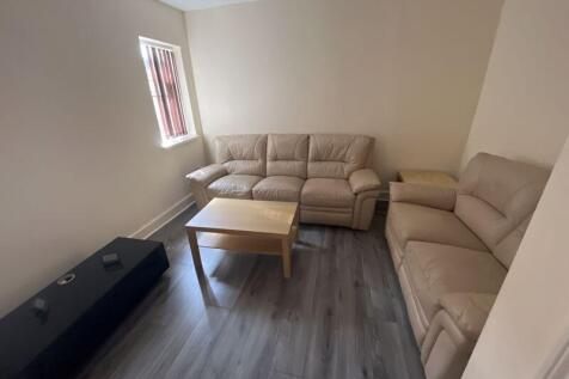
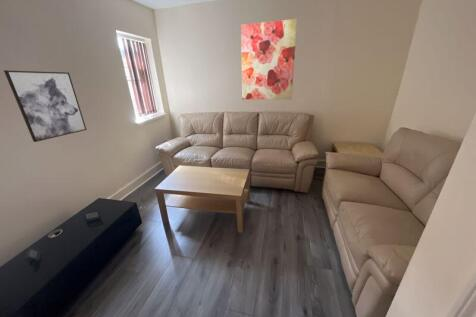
+ wall art (52, 105)
+ wall art (267, 63)
